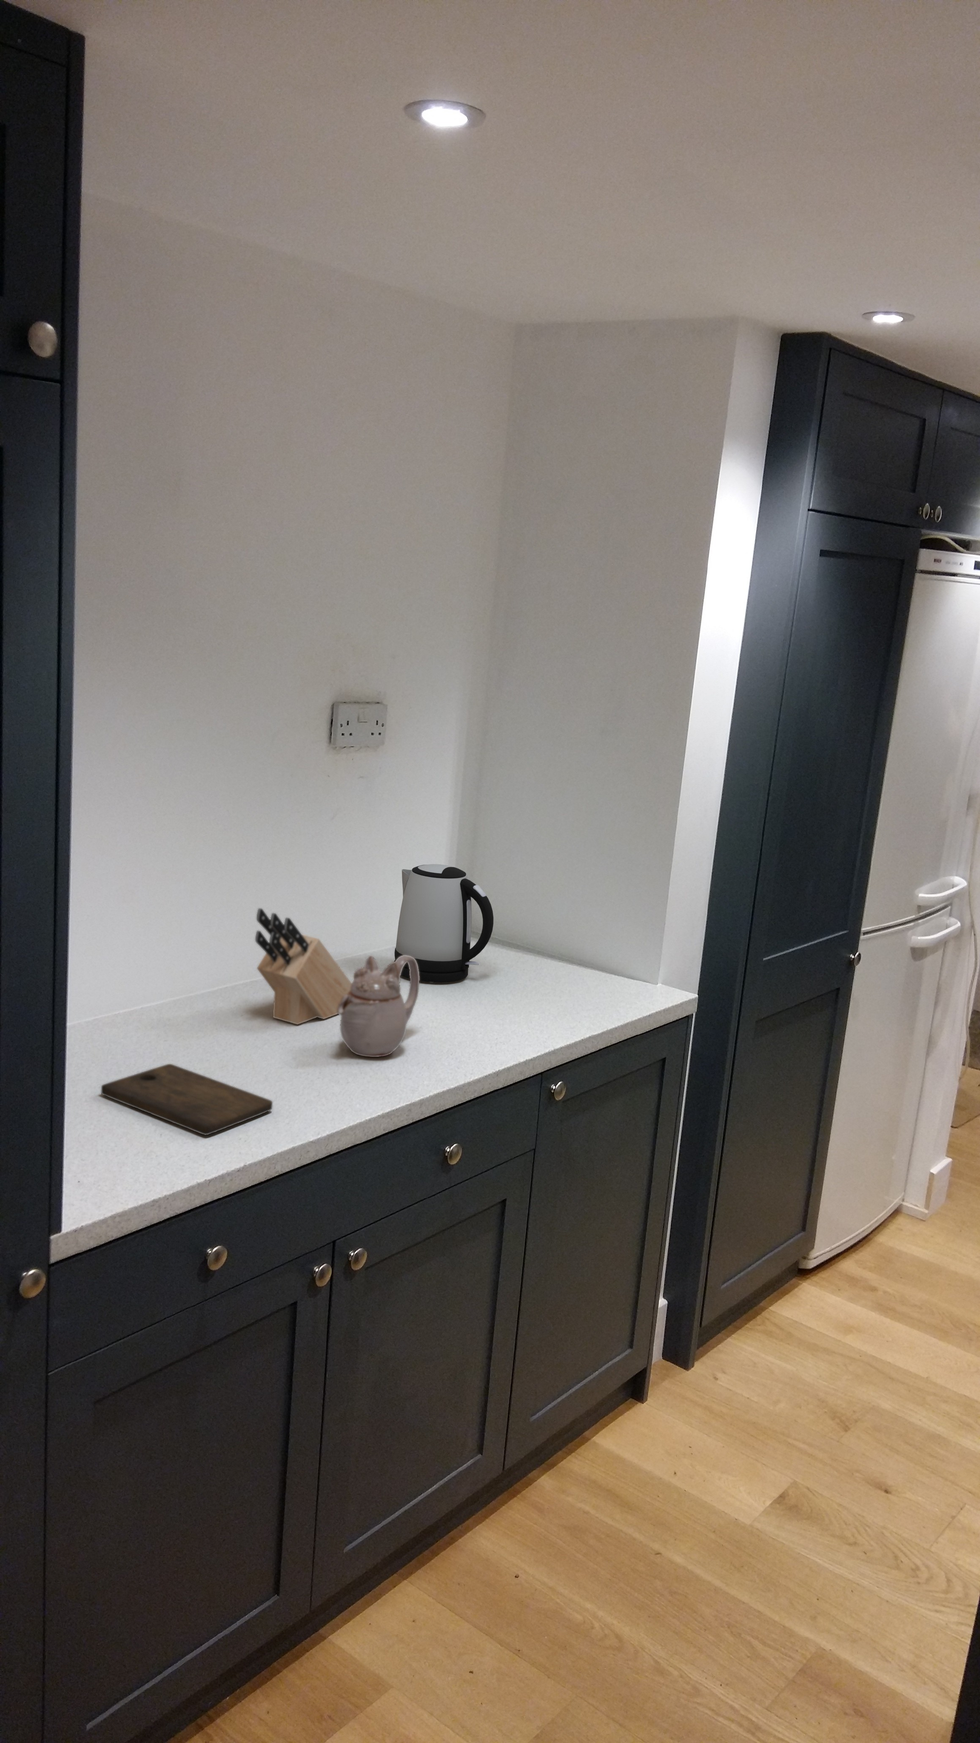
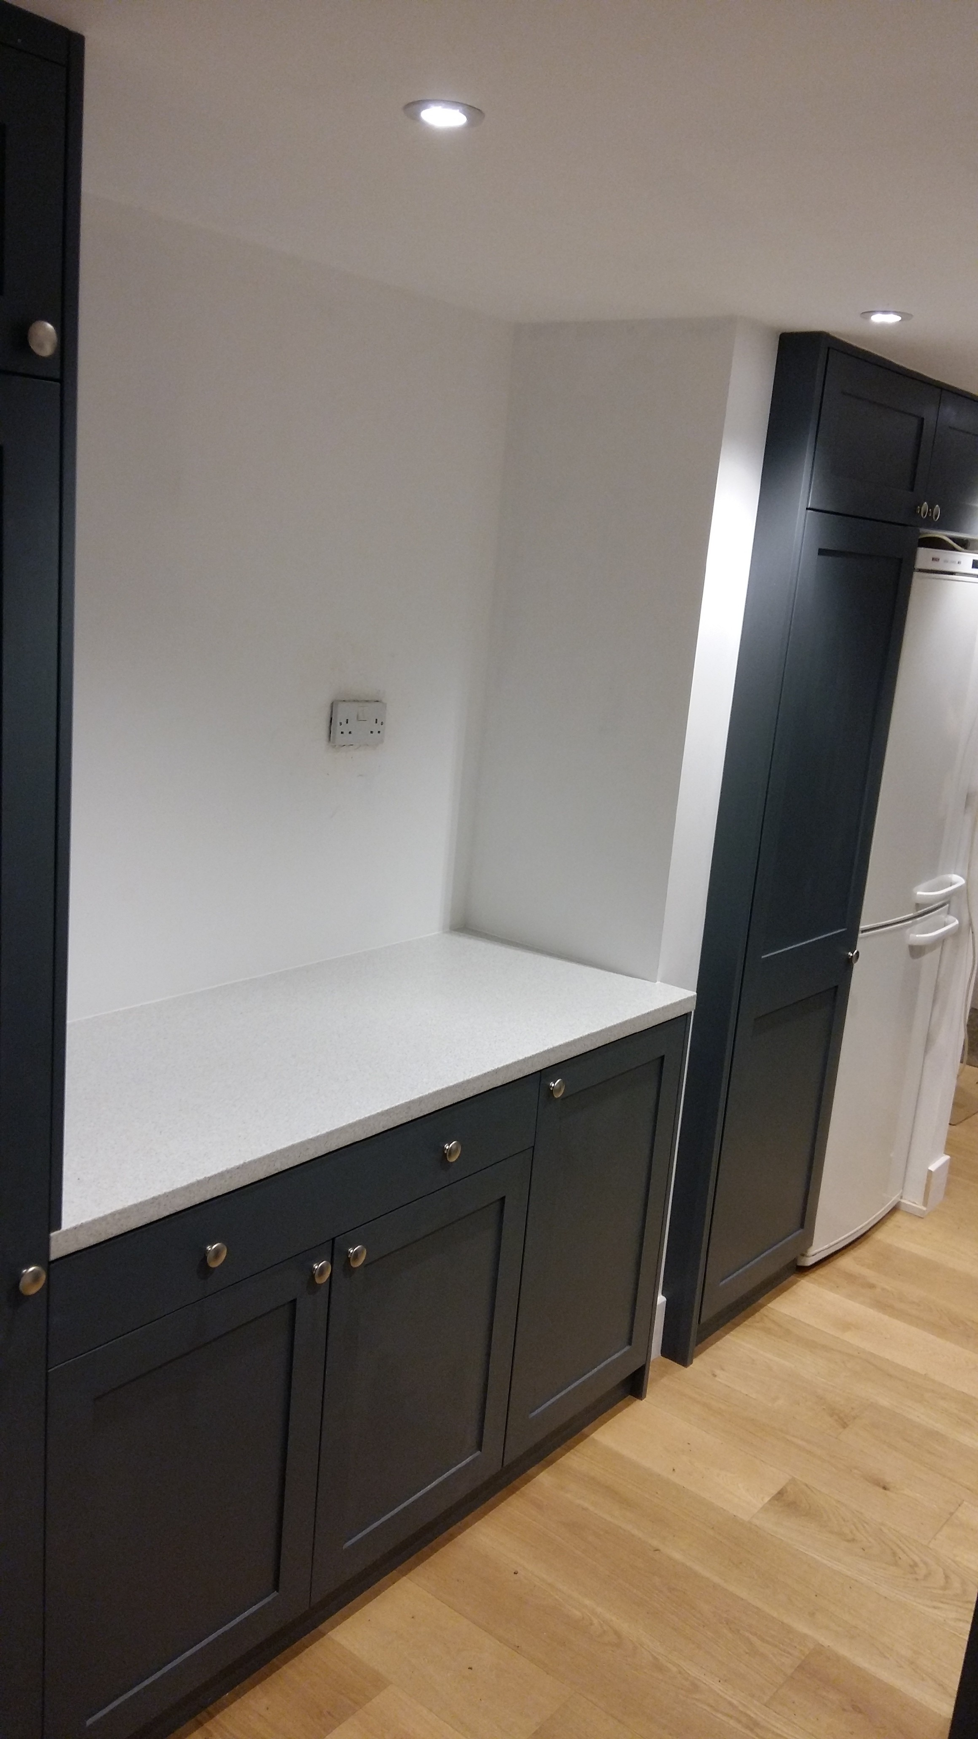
- cutting board (187, 1098)
- knife block (308, 959)
- kettle (444, 922)
- teapot (378, 1004)
